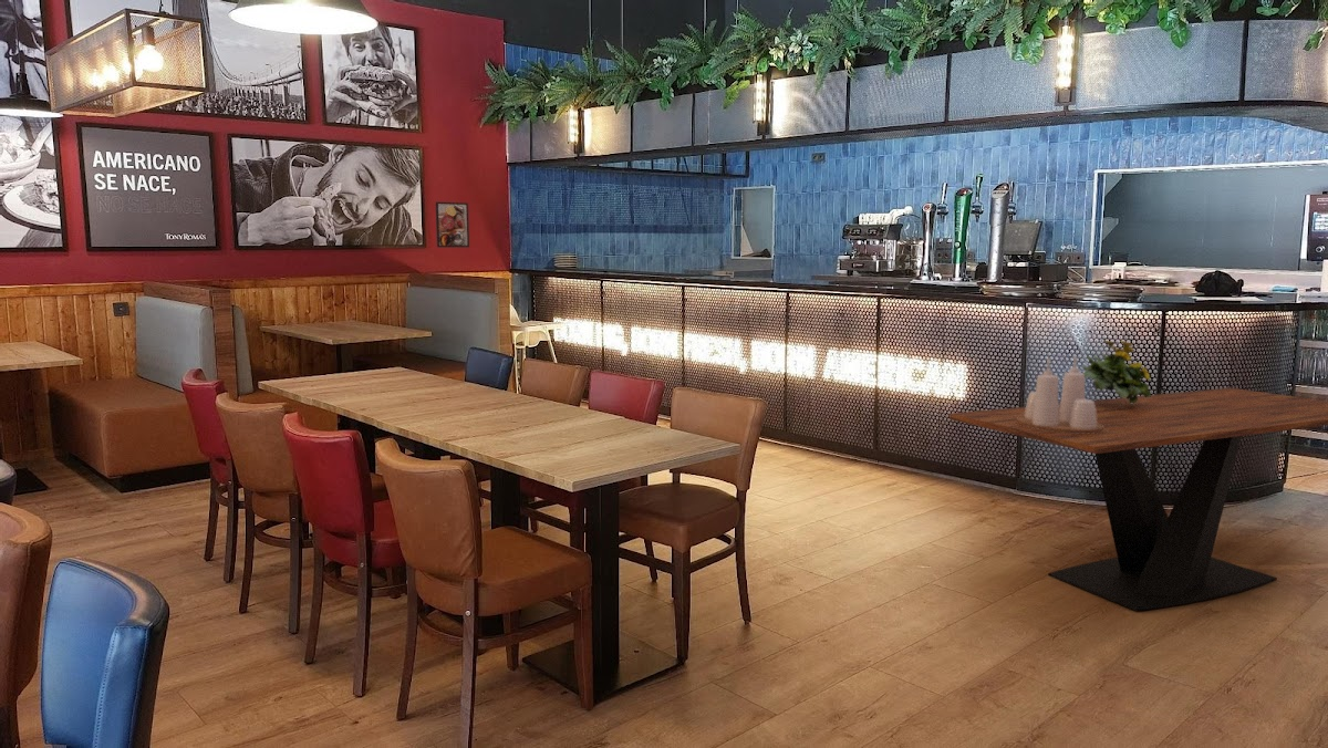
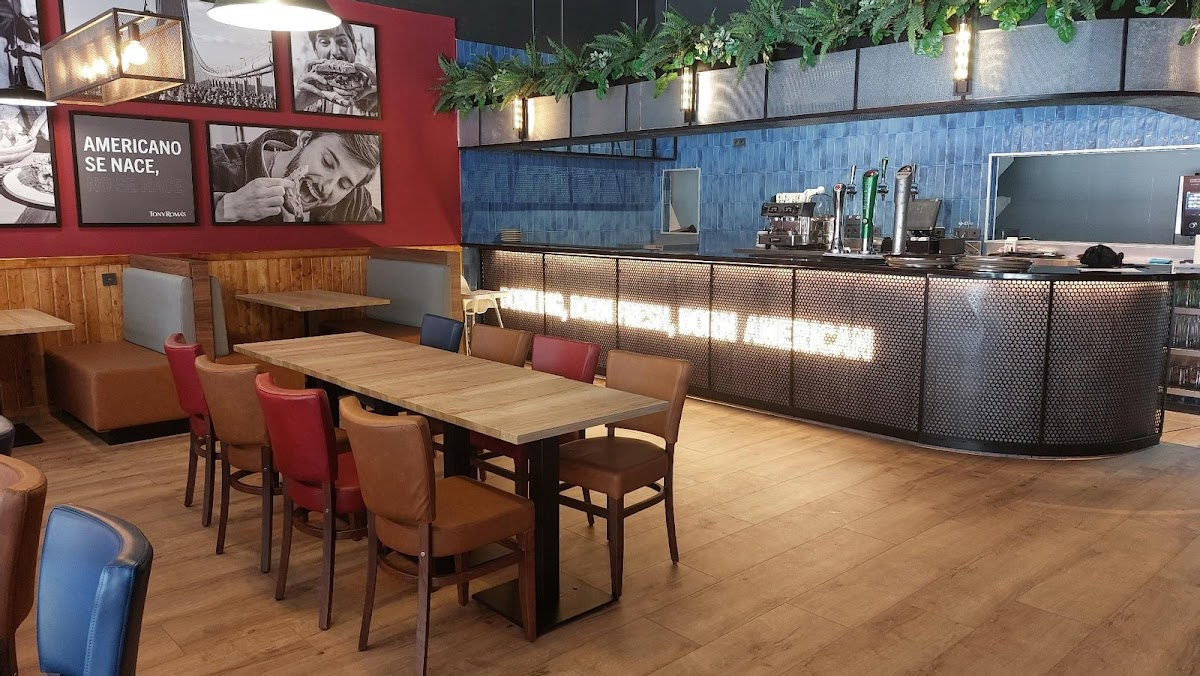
- condiment set (1062, 391)
- dining table (1176, 499)
- flowering plant (1112, 372)
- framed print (453, 225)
